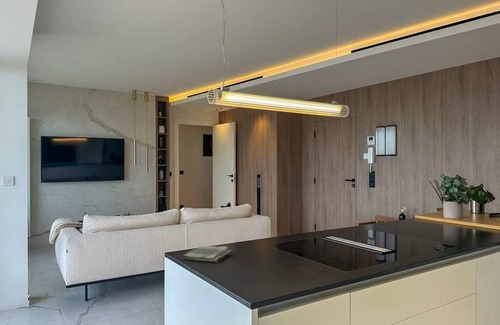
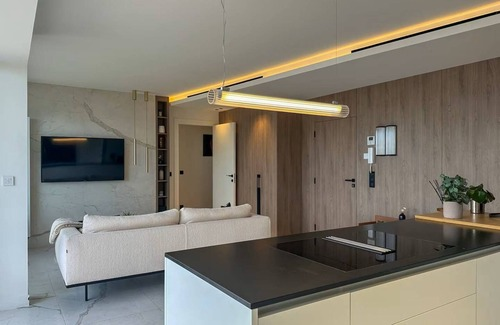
- dish towel (208, 252)
